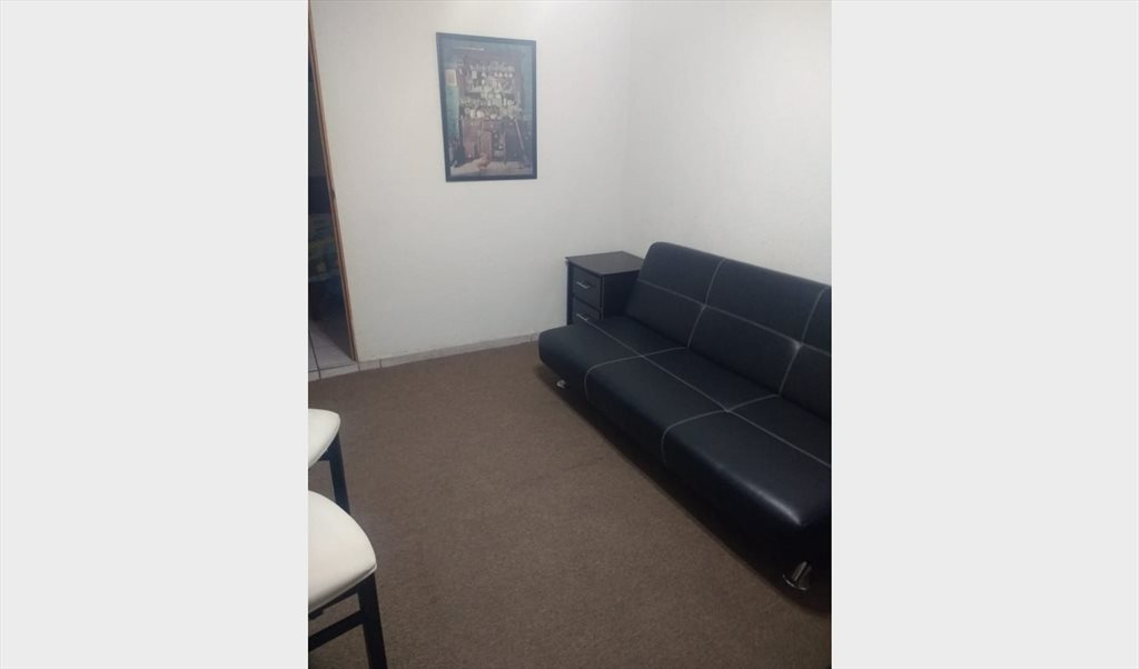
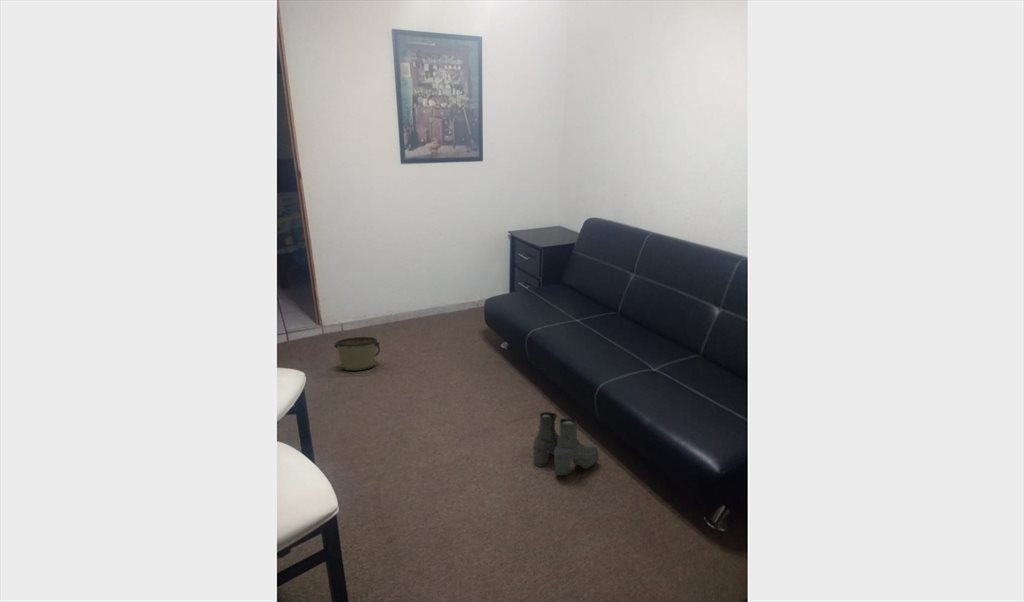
+ boots (565, 438)
+ bucket (358, 353)
